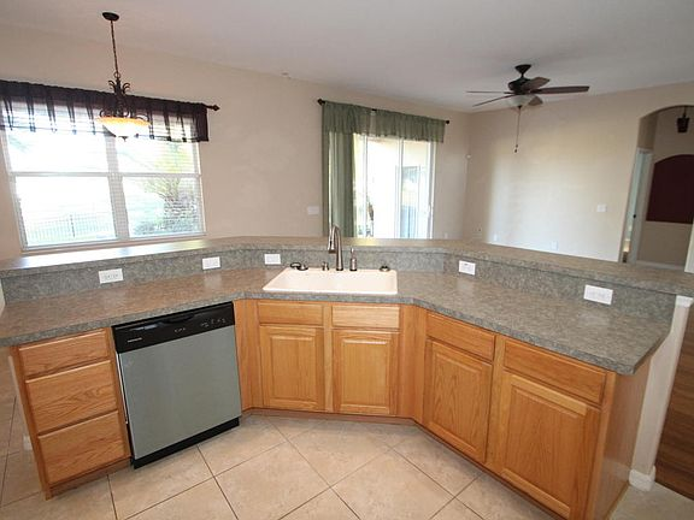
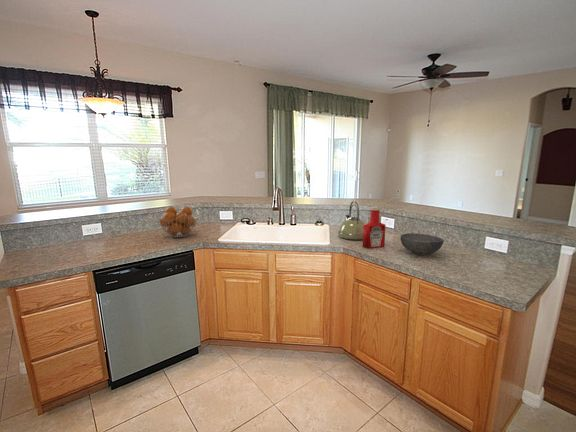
+ soap bottle (374, 226)
+ bowl (421, 245)
+ fruit basket (178, 221)
+ kettle (353, 218)
